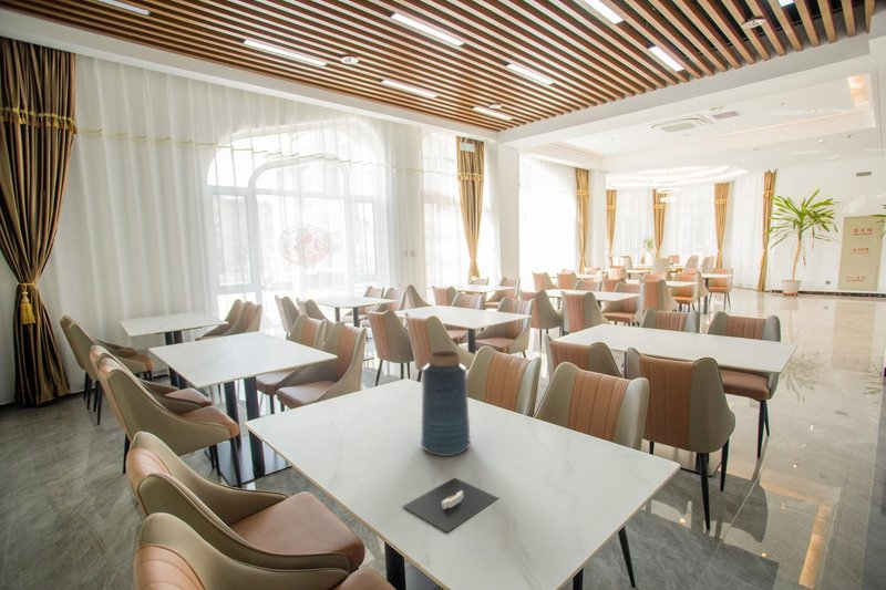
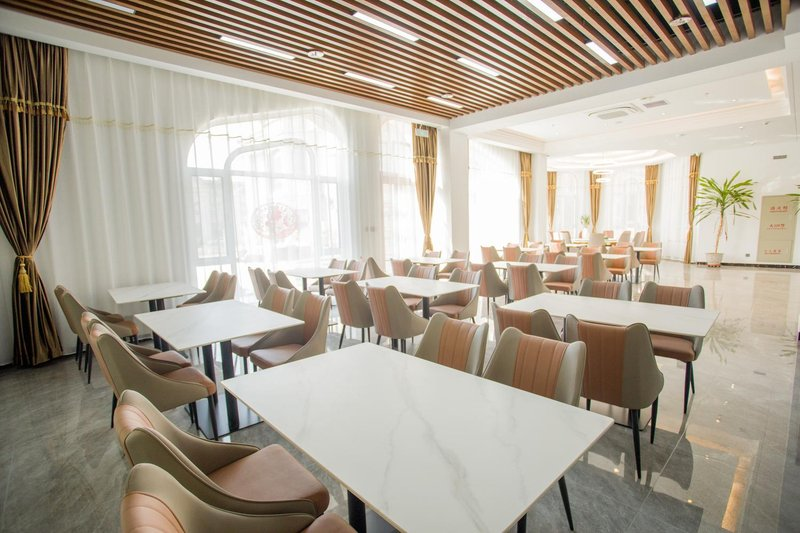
- vase (444, 400)
- architectural model (451, 498)
